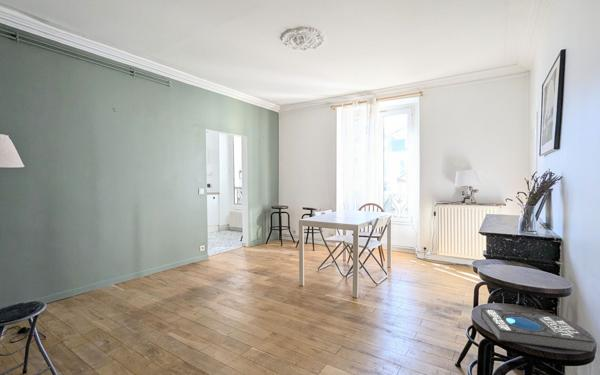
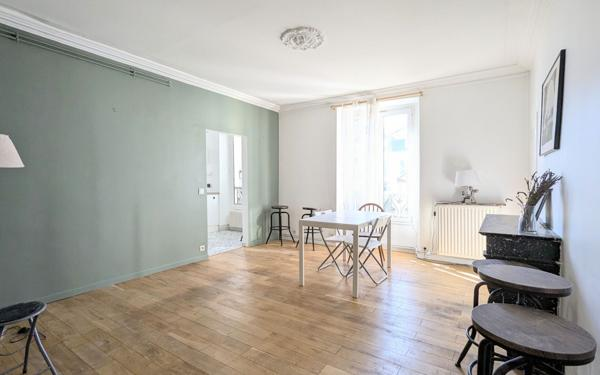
- book (530, 327)
